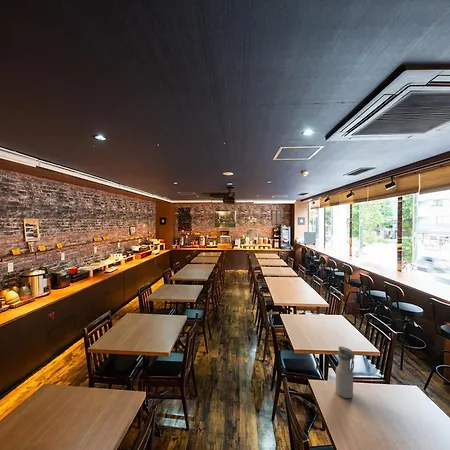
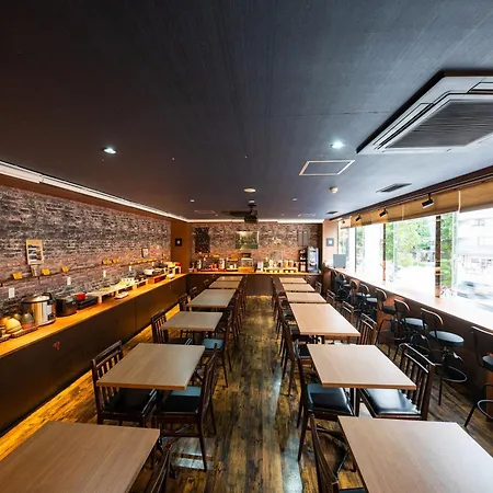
- water bottle (344, 371)
